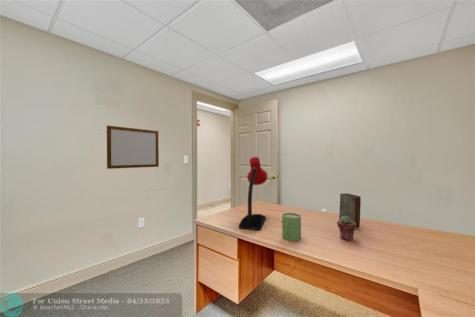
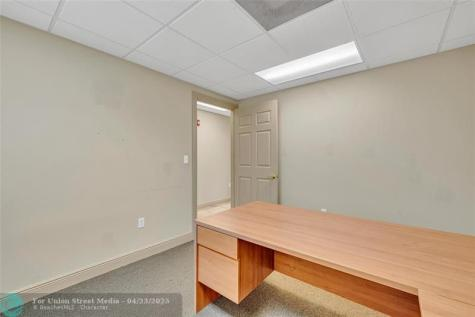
- potted succulent (346, 227)
- book (349, 209)
- desk lamp (252, 188)
- writing board (135, 148)
- mug (290, 226)
